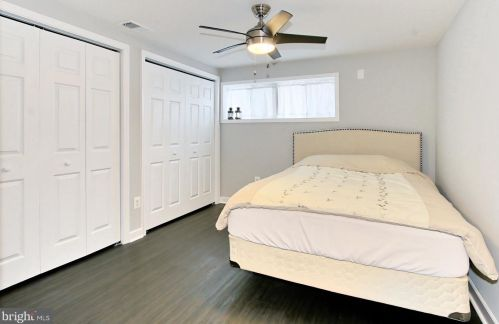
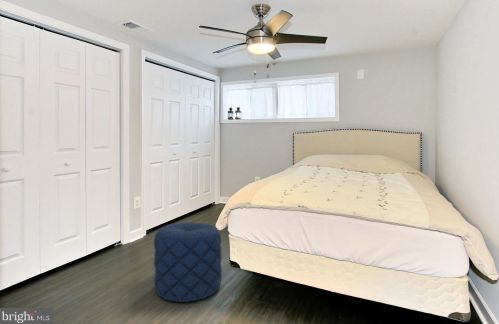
+ pouf (188, 256)
